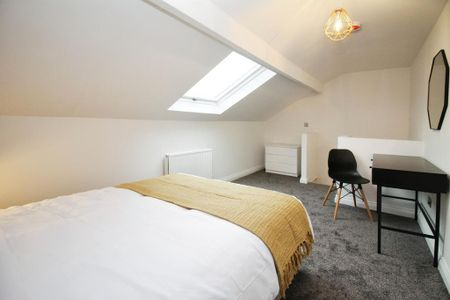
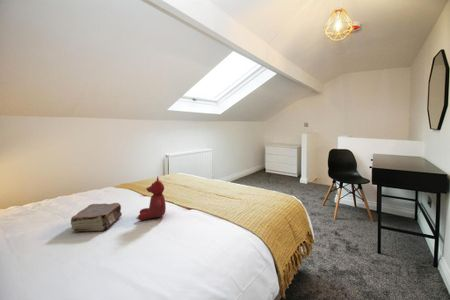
+ book (98, 215)
+ stuffed bear (152, 197)
